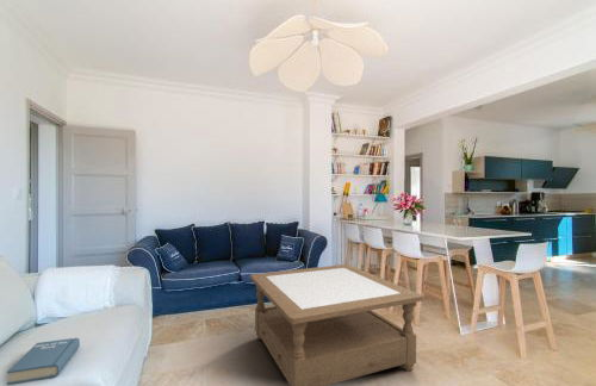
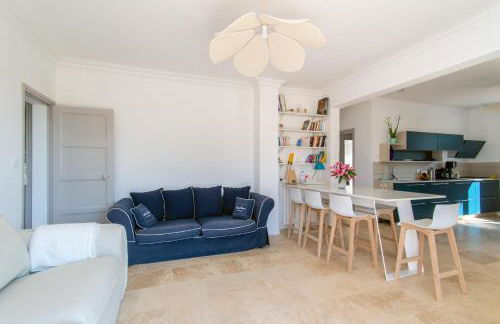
- coffee table (327, 318)
- book (46, 359)
